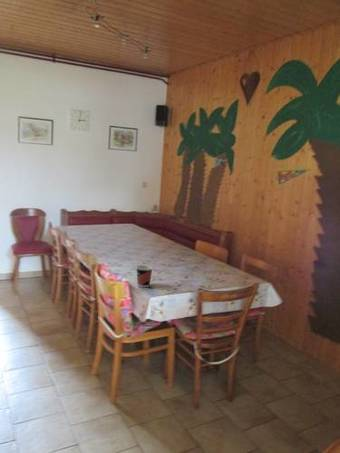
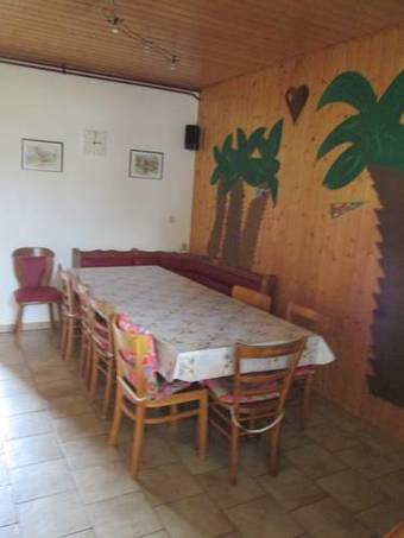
- cup (144, 276)
